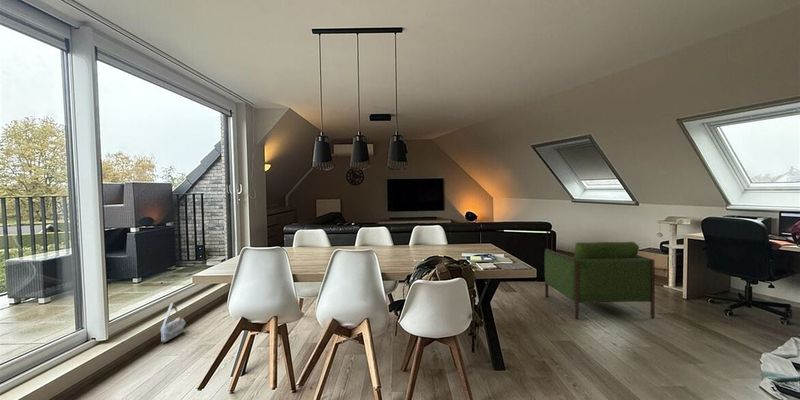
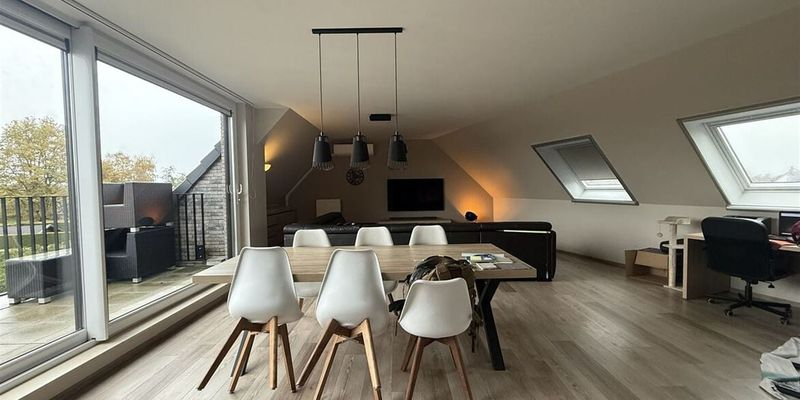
- bag (172, 321)
- armchair (594, 273)
